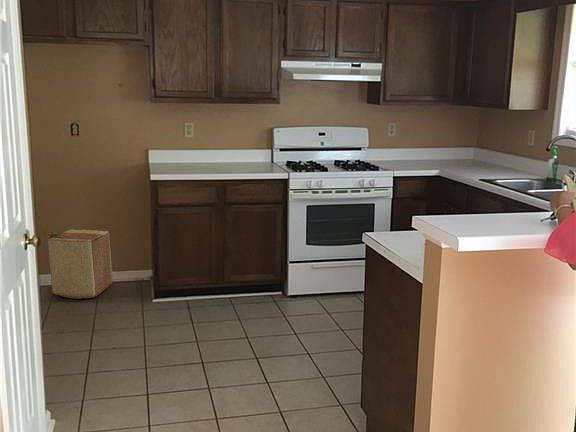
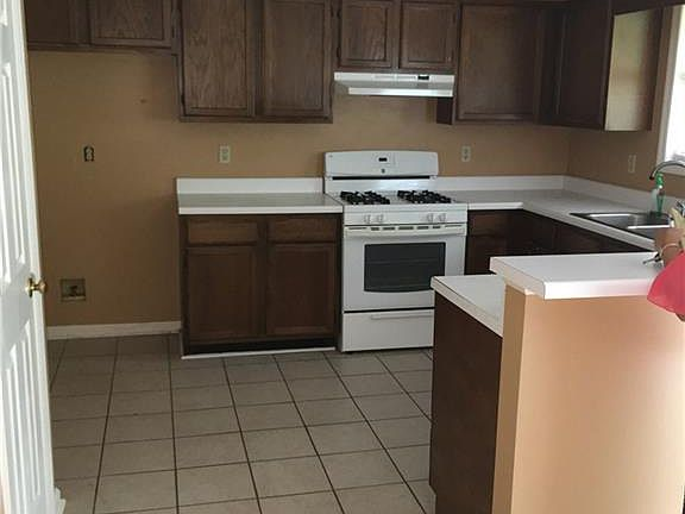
- cardboard box (81, 263)
